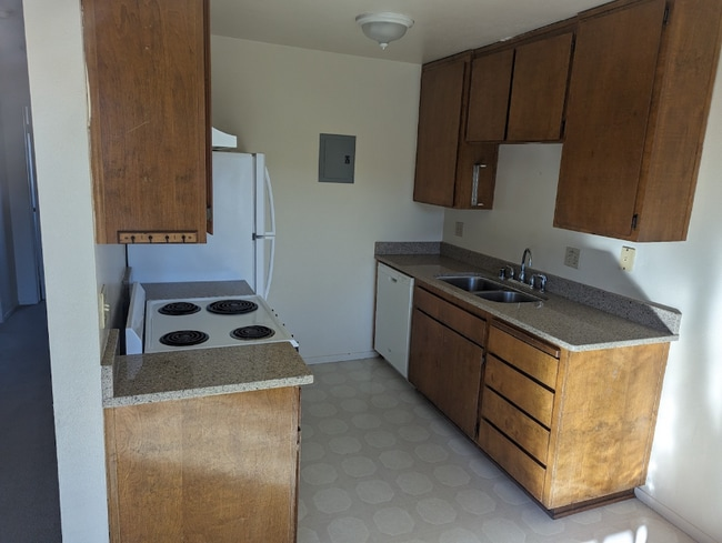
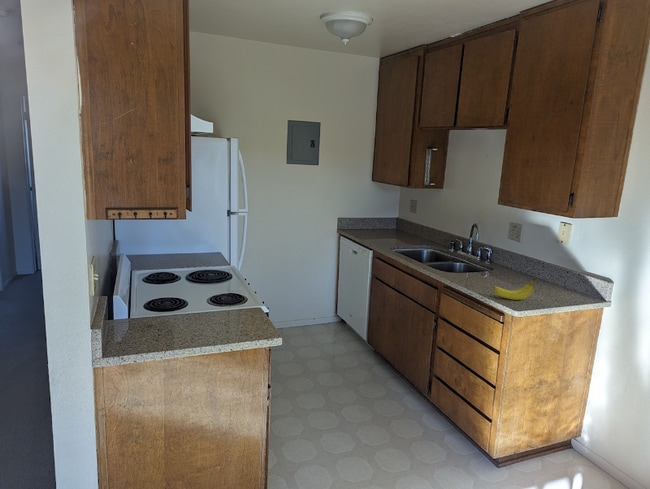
+ fruit (515, 290)
